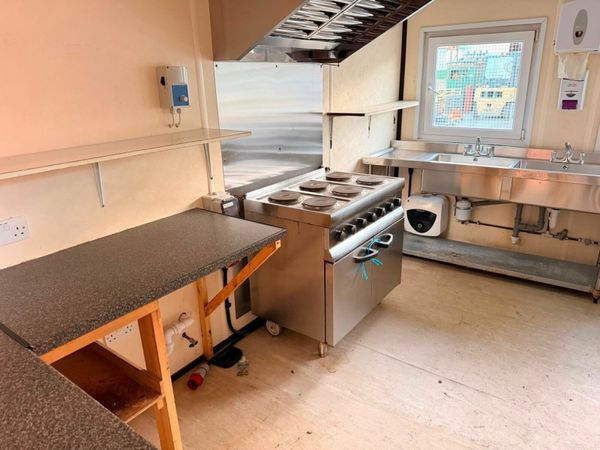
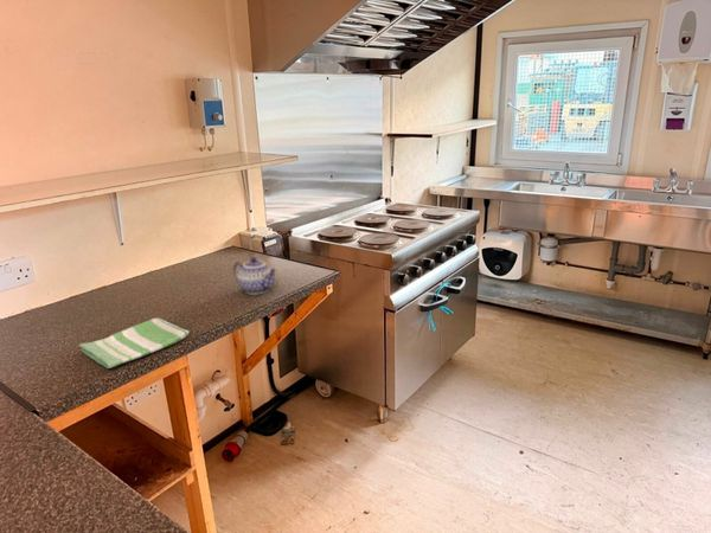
+ teapot (255, 274)
+ dish towel (135, 340)
